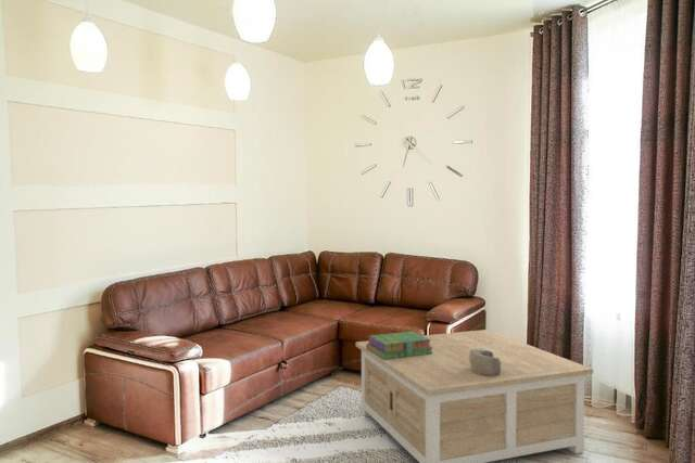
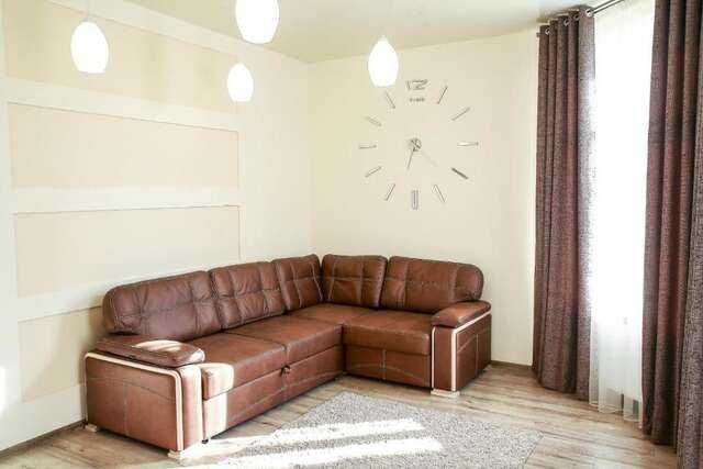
- stack of books (399, 344)
- decorative bowl (484, 360)
- coffee table (463, 393)
